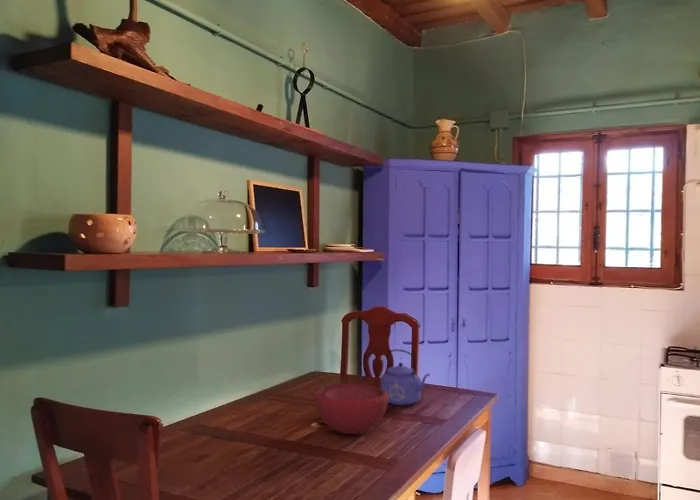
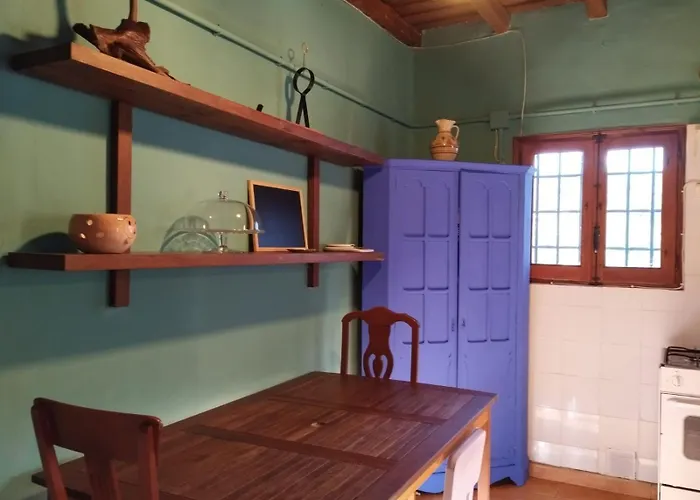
- bowl (350, 411)
- kettle (406, 376)
